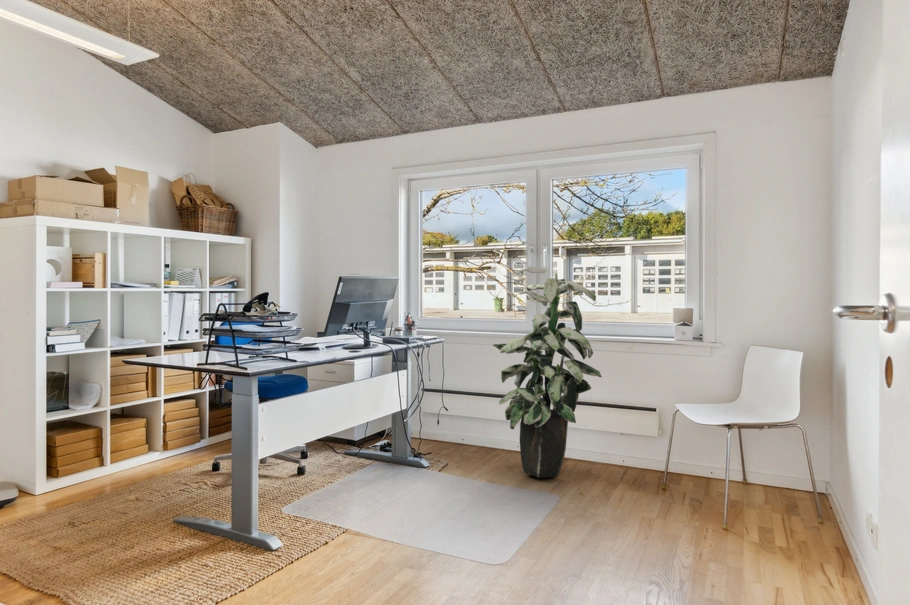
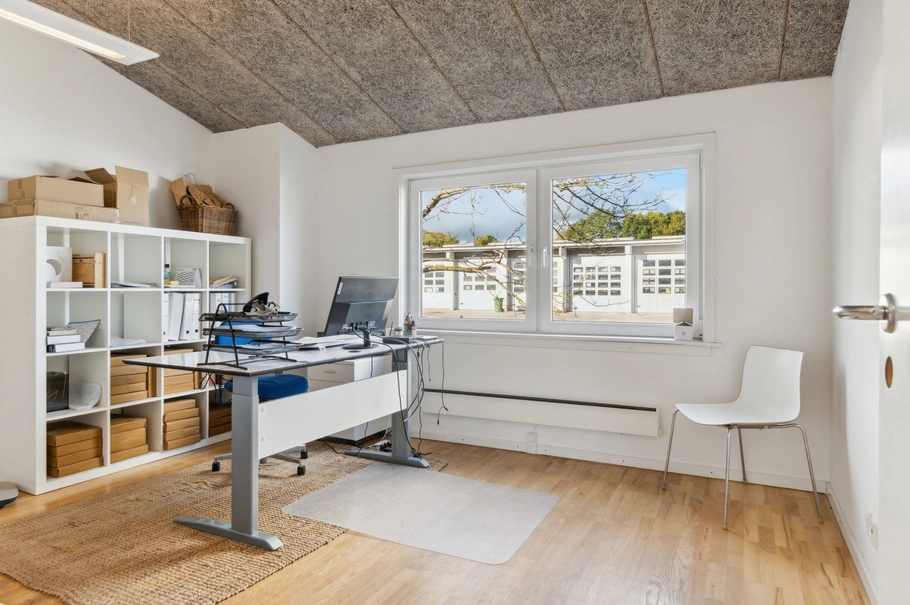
- indoor plant (543, 370)
